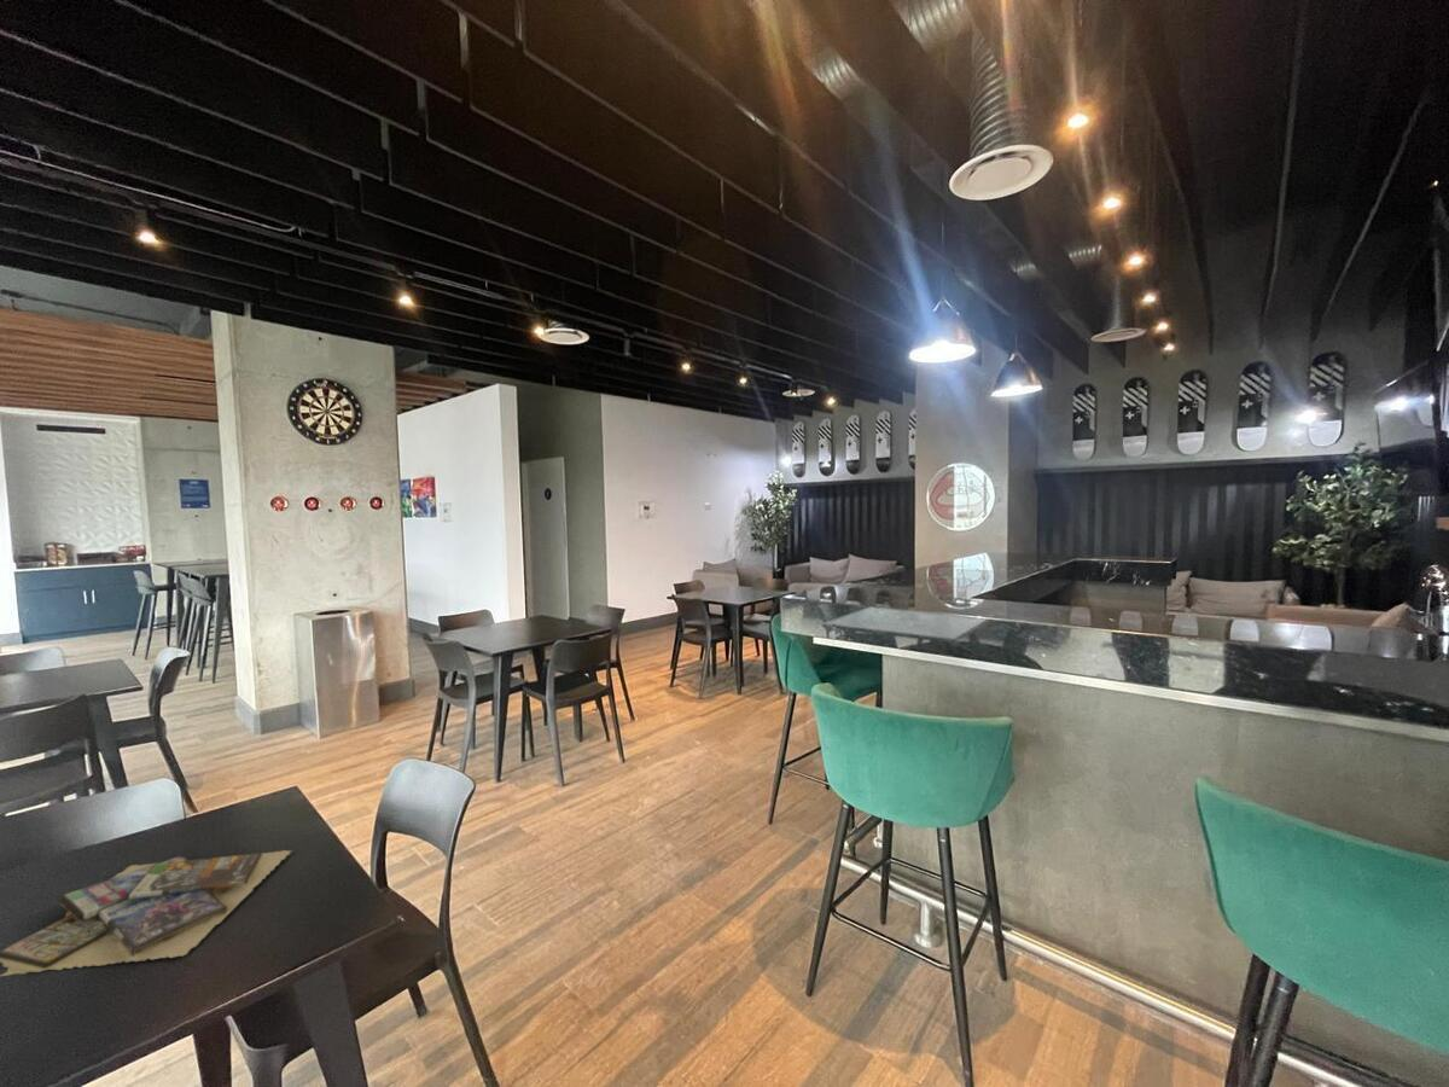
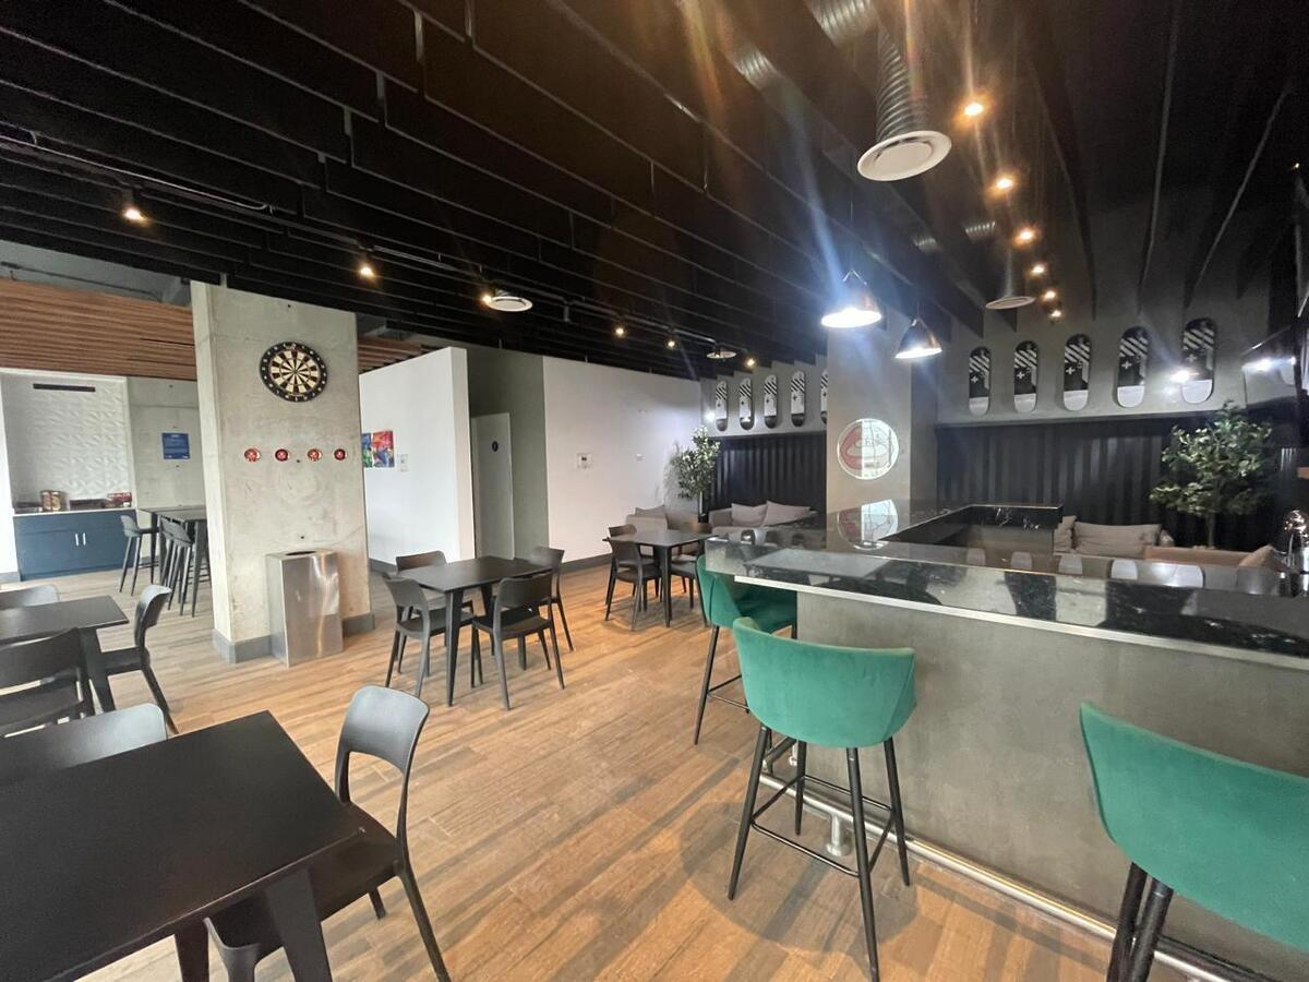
- video game cases (149, 895)
